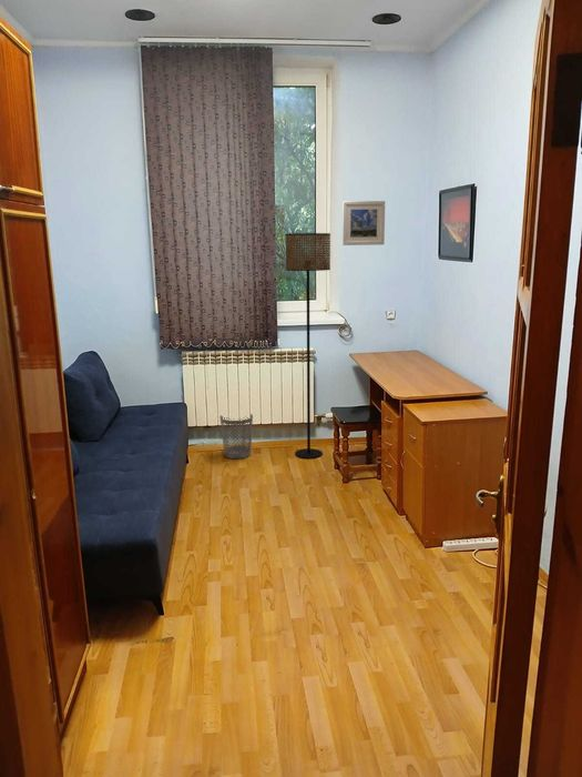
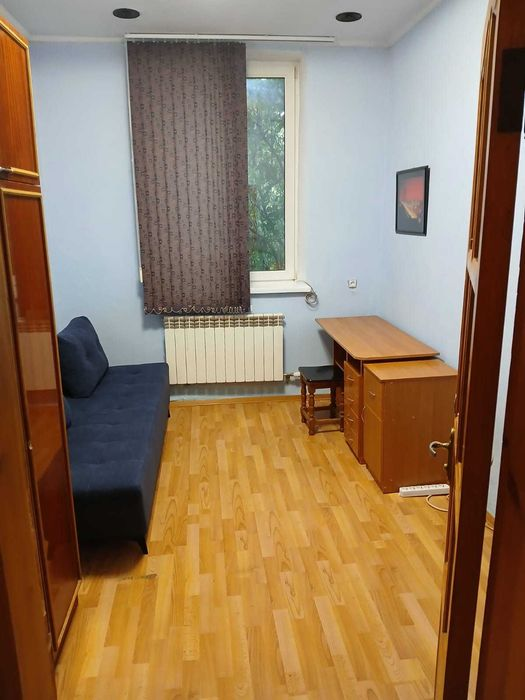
- floor lamp (308, 347)
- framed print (364, 223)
- wastebasket (237, 435)
